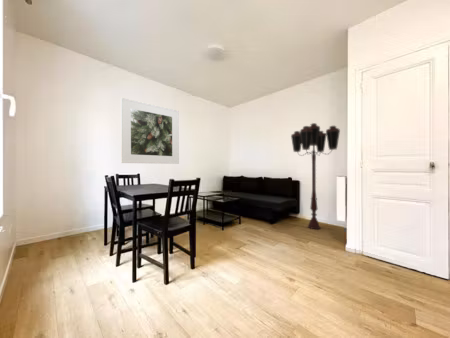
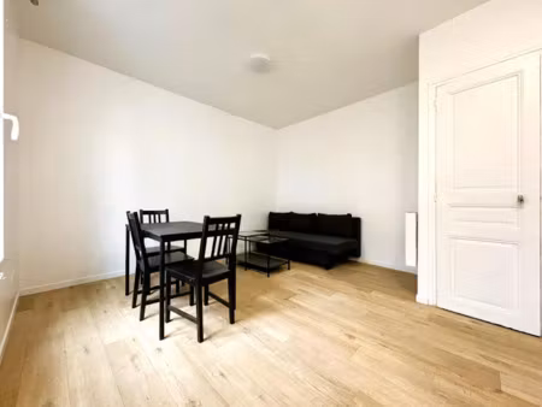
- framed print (152, 134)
- floor lamp (313, 175)
